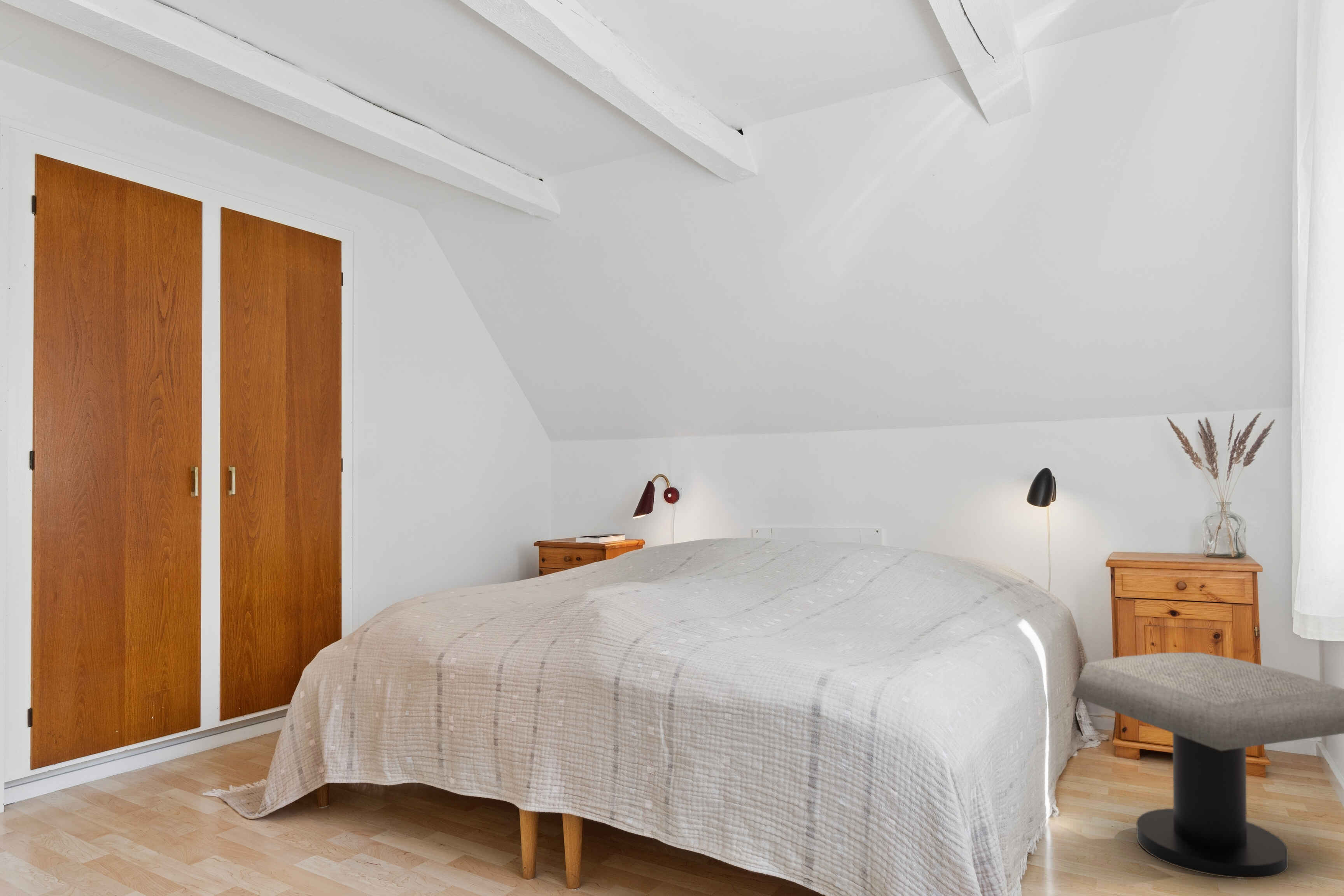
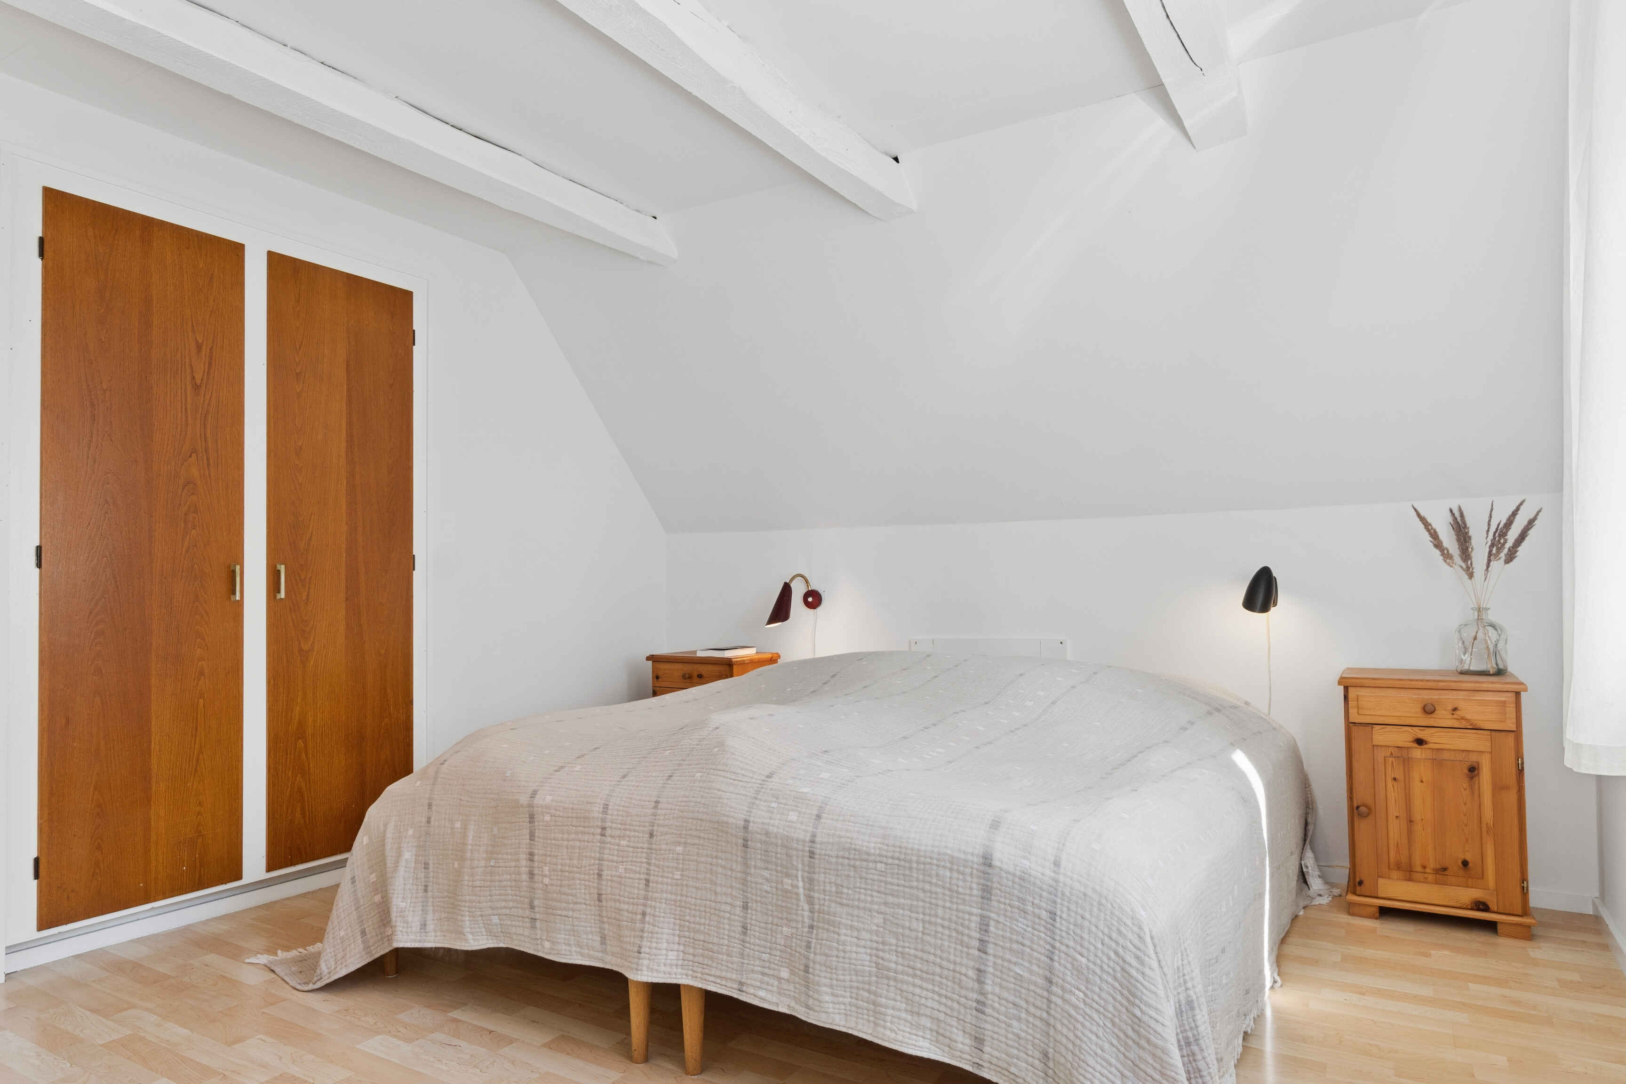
- stool (1209, 756)
